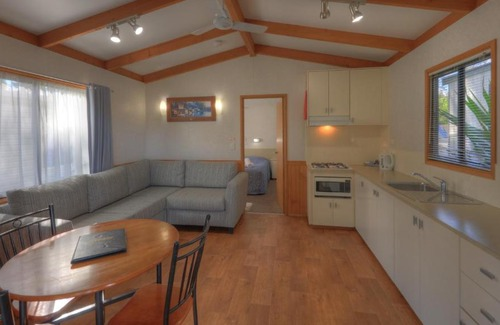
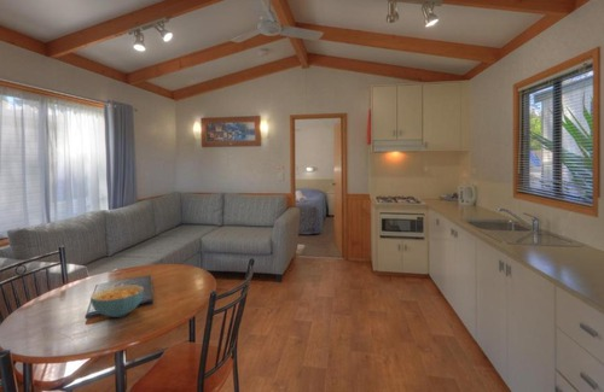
+ cereal bowl (118, 303)
